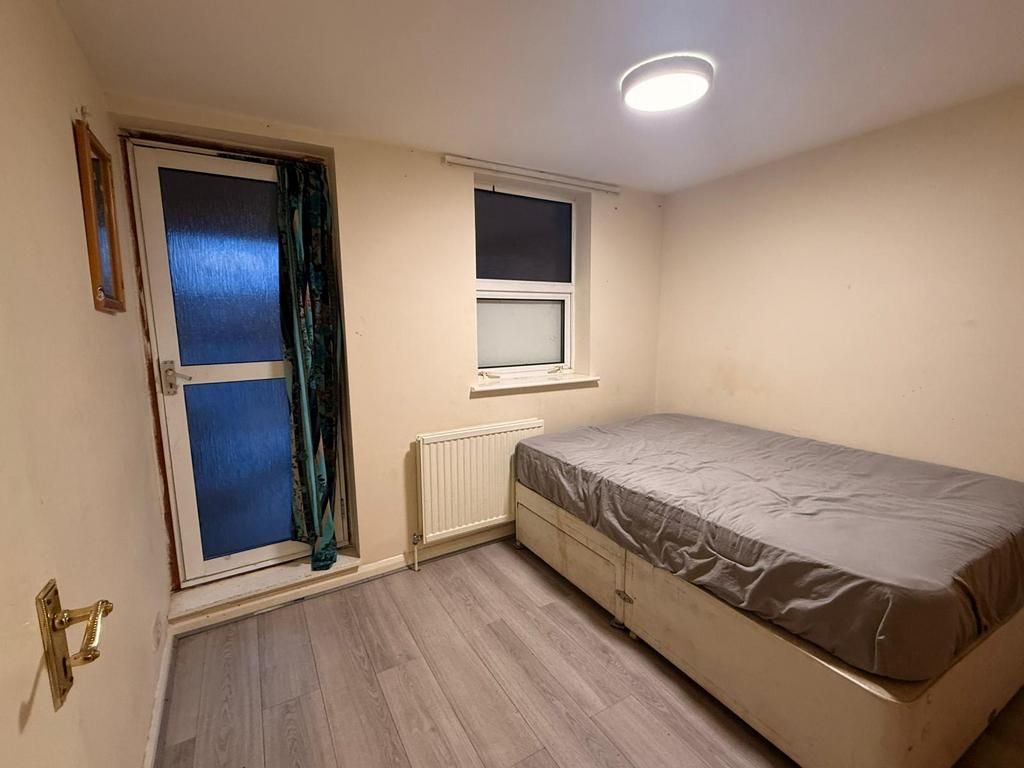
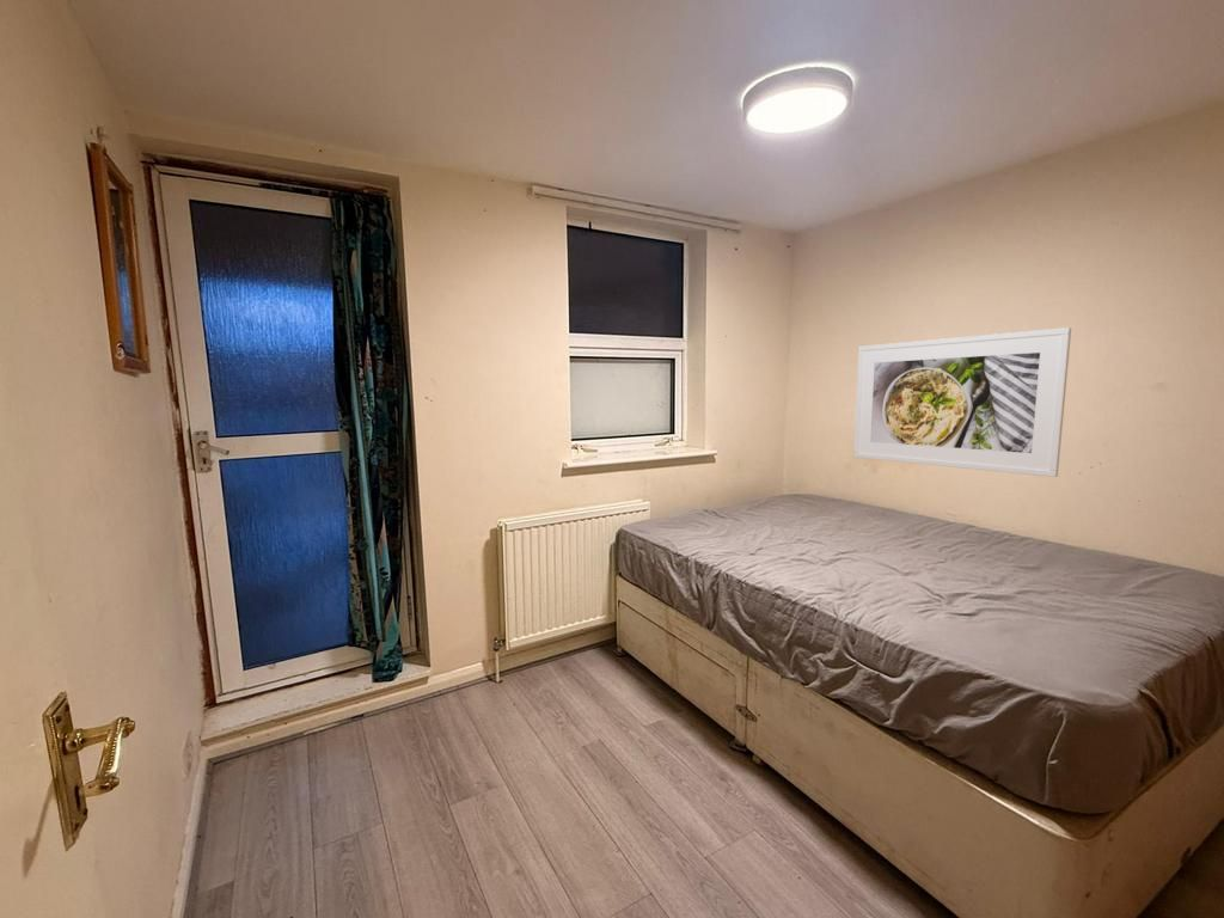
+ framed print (944, 403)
